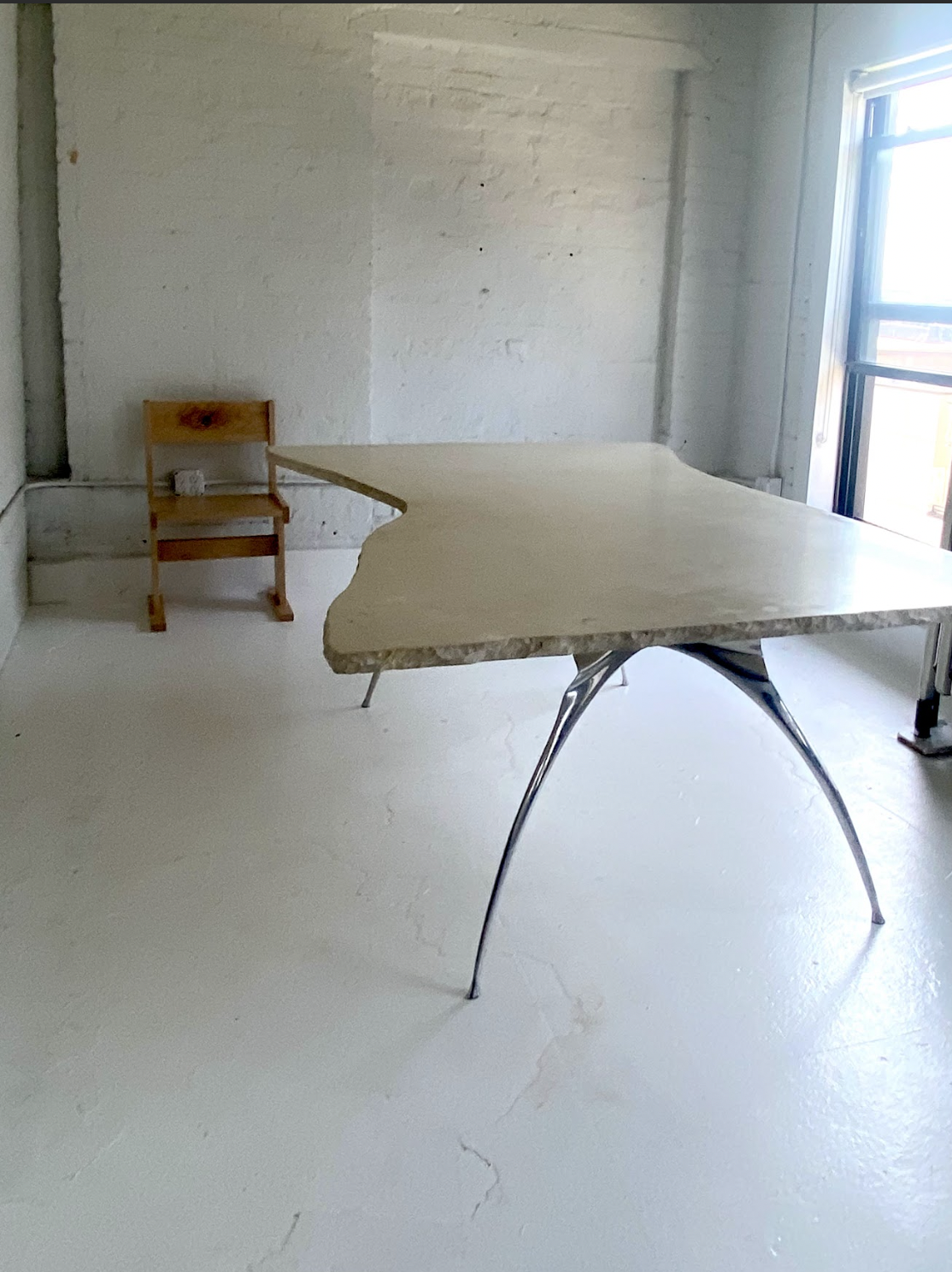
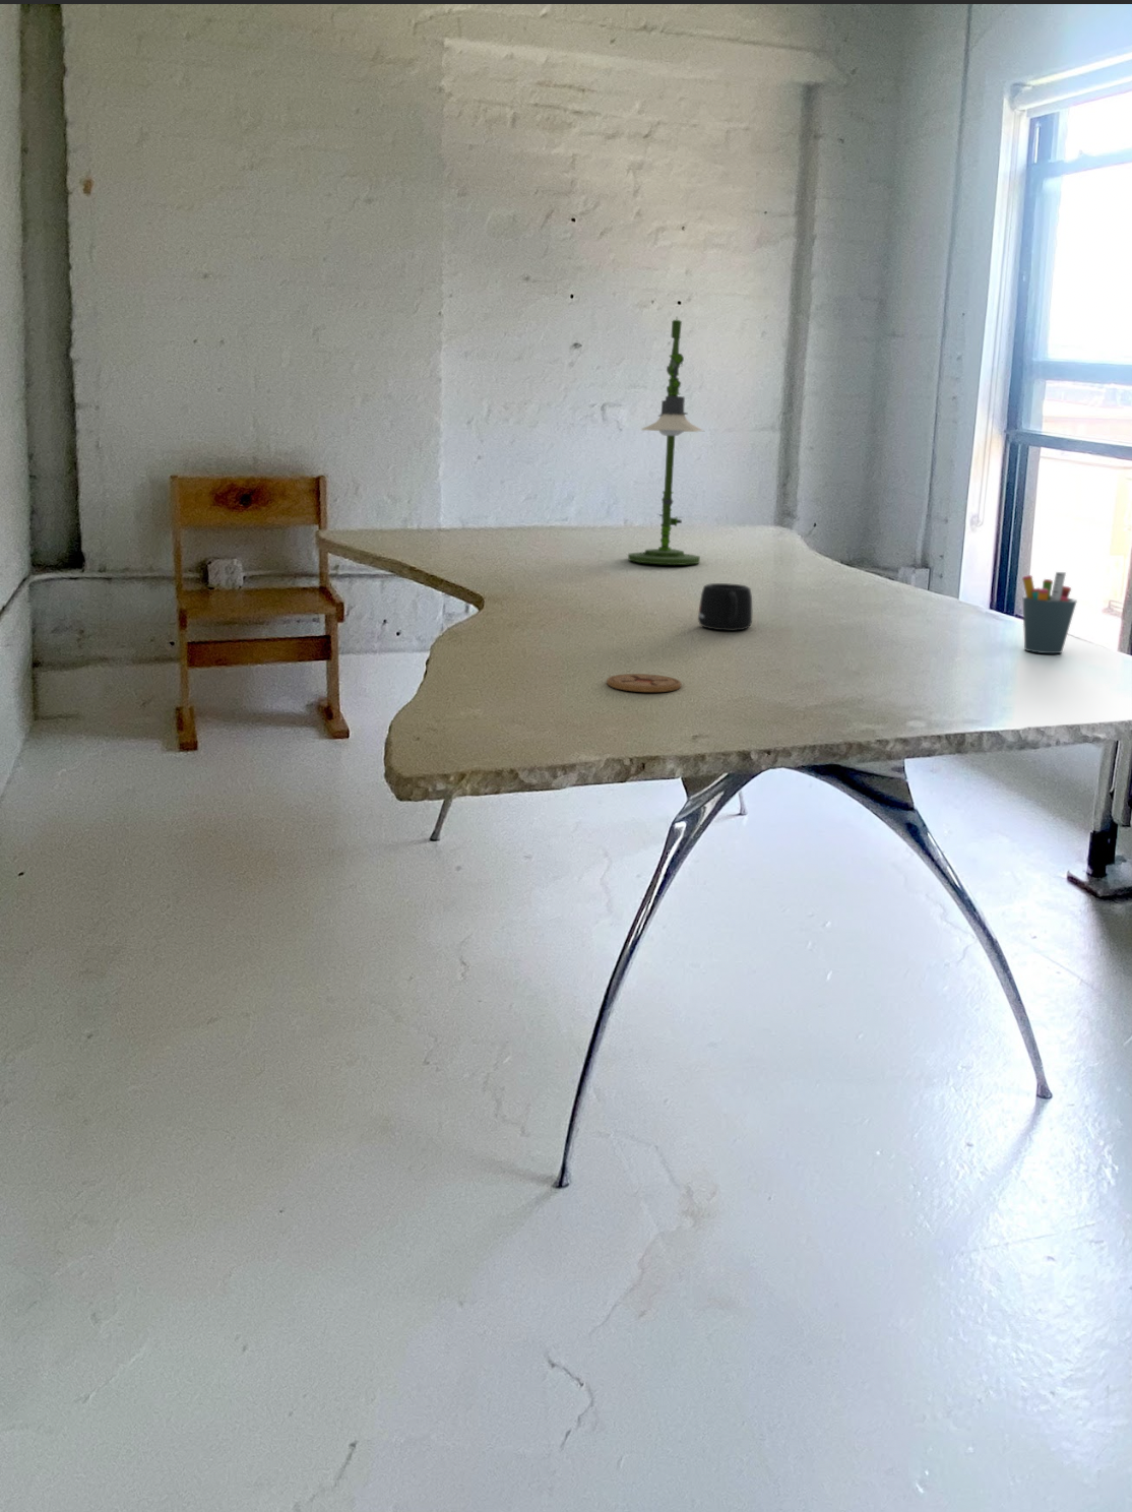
+ coaster (643, 682)
+ desk lamp (669, 441)
+ pen holder (1046, 610)
+ mug (727, 607)
